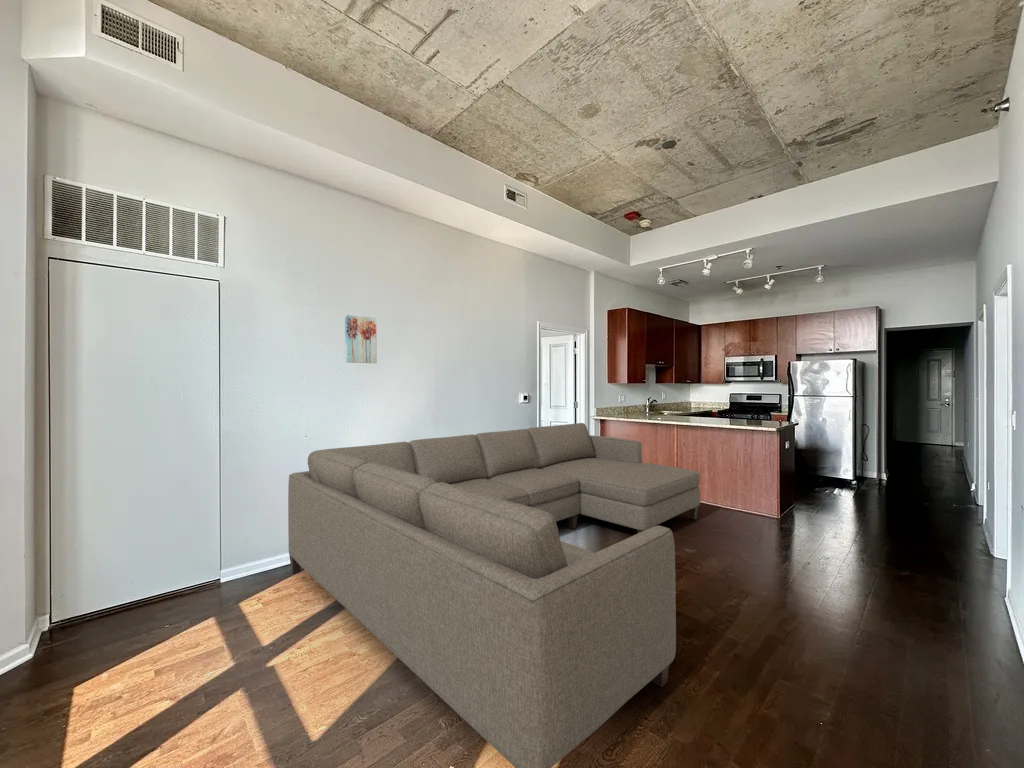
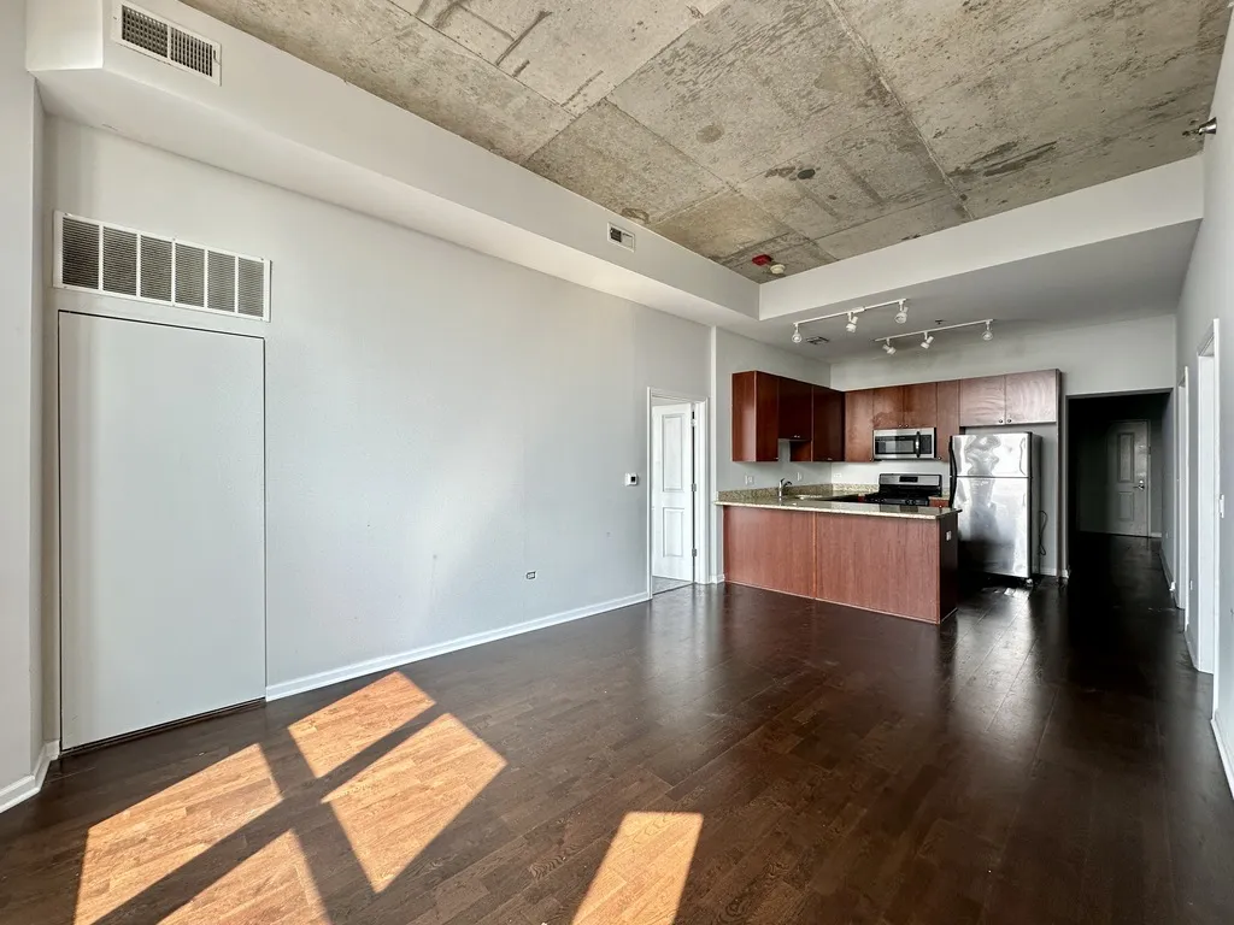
- wall art (361, 339)
- sofa (570, 499)
